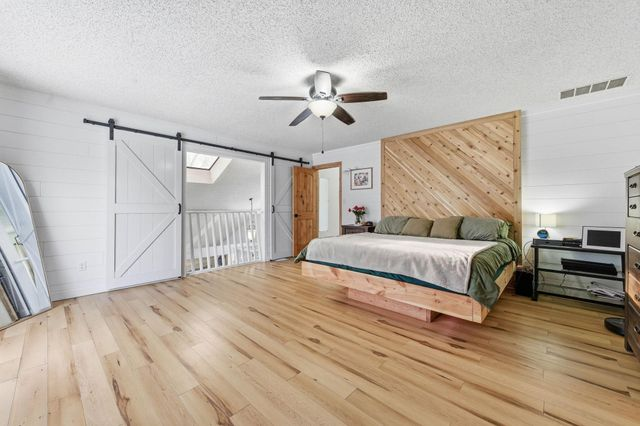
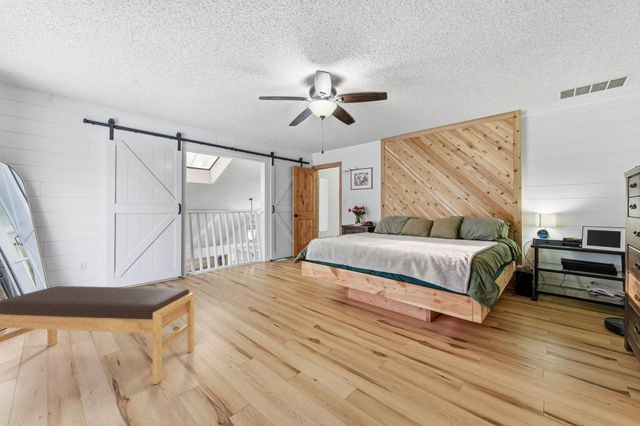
+ bench (98, 327)
